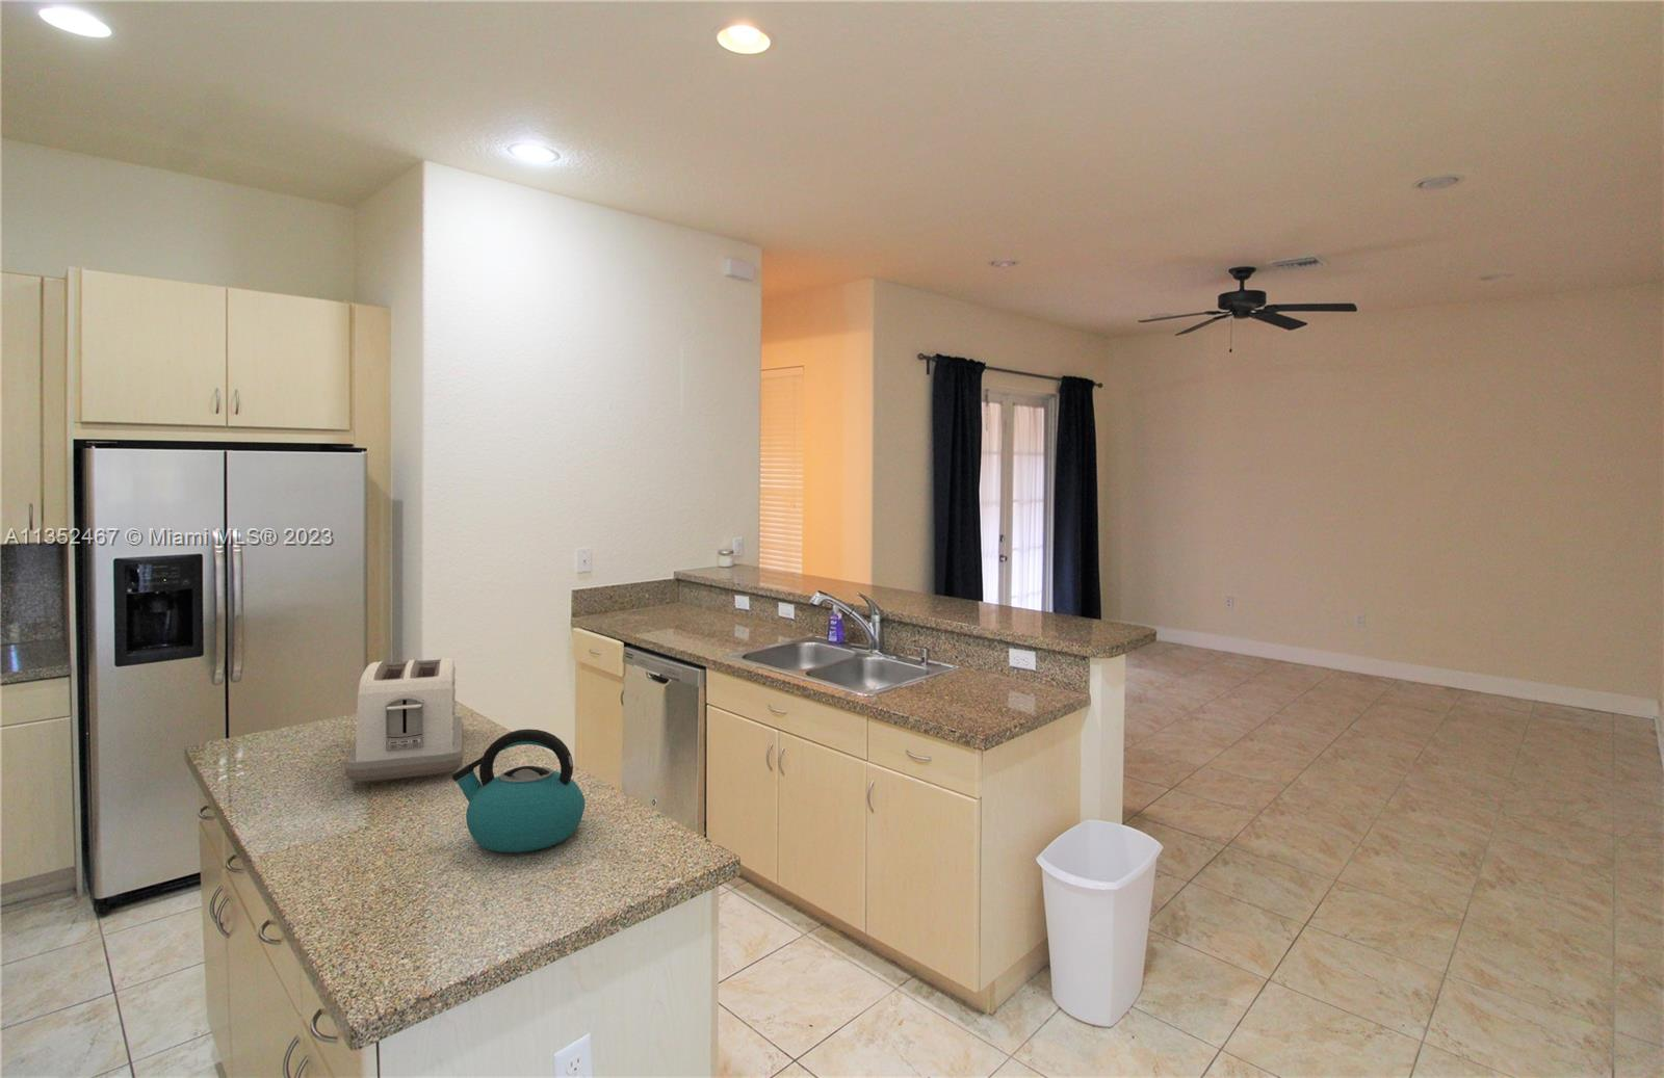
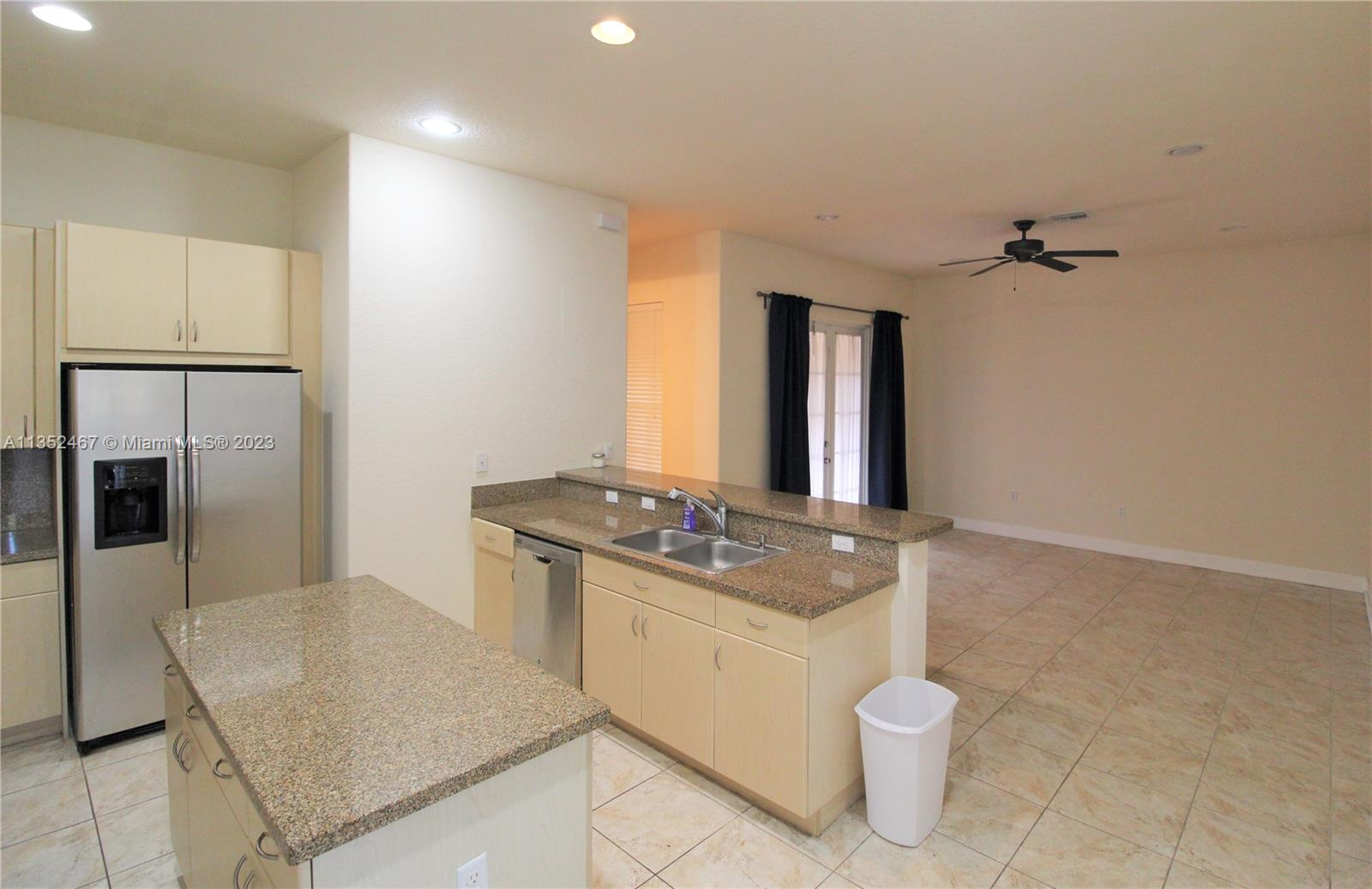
- toaster (410, 711)
- kettle (518, 783)
